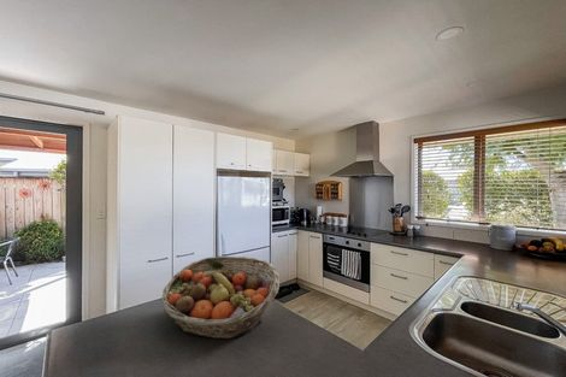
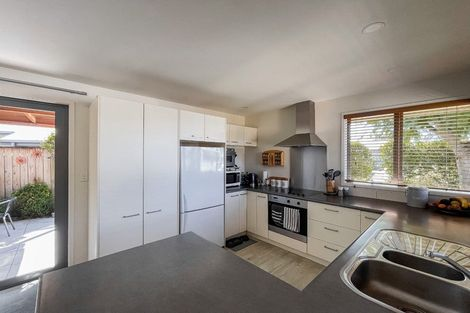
- fruit basket (222, 291)
